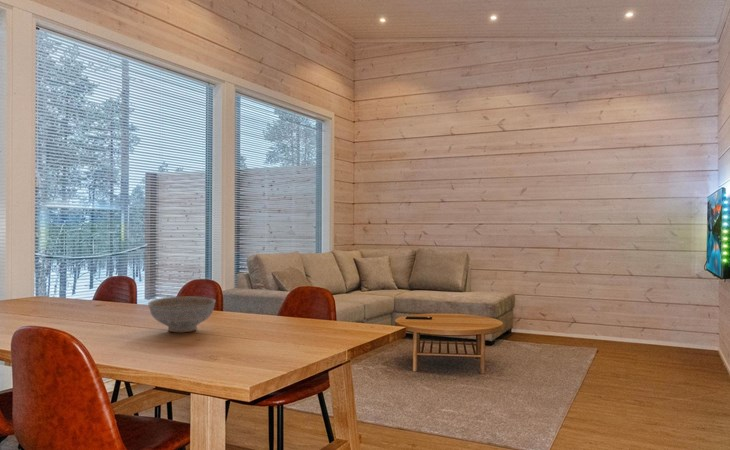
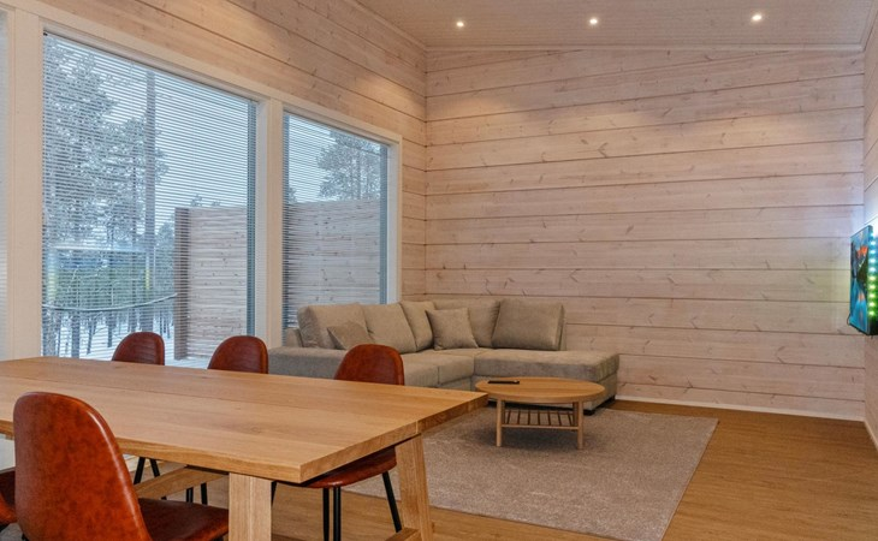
- decorative bowl (182, 315)
